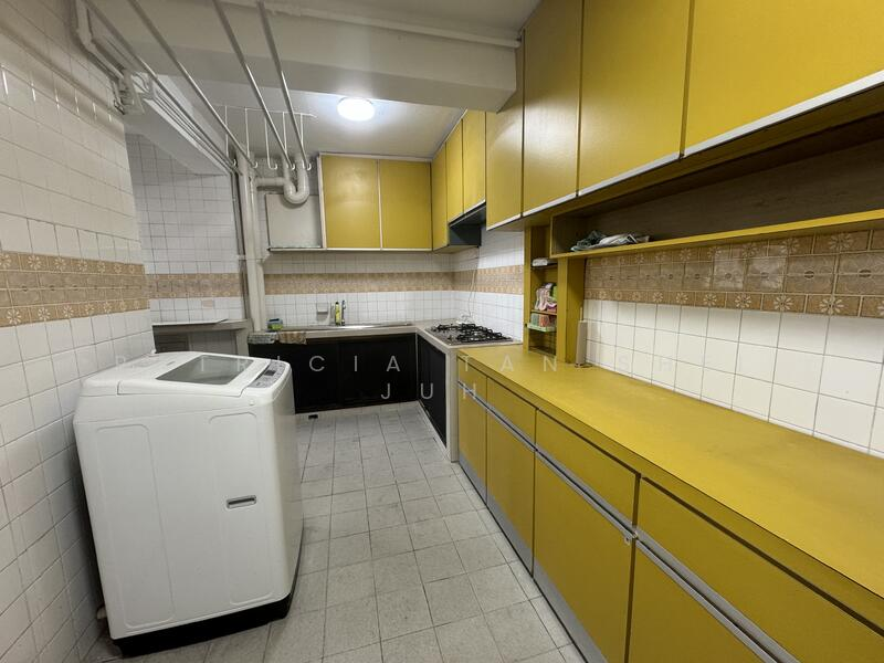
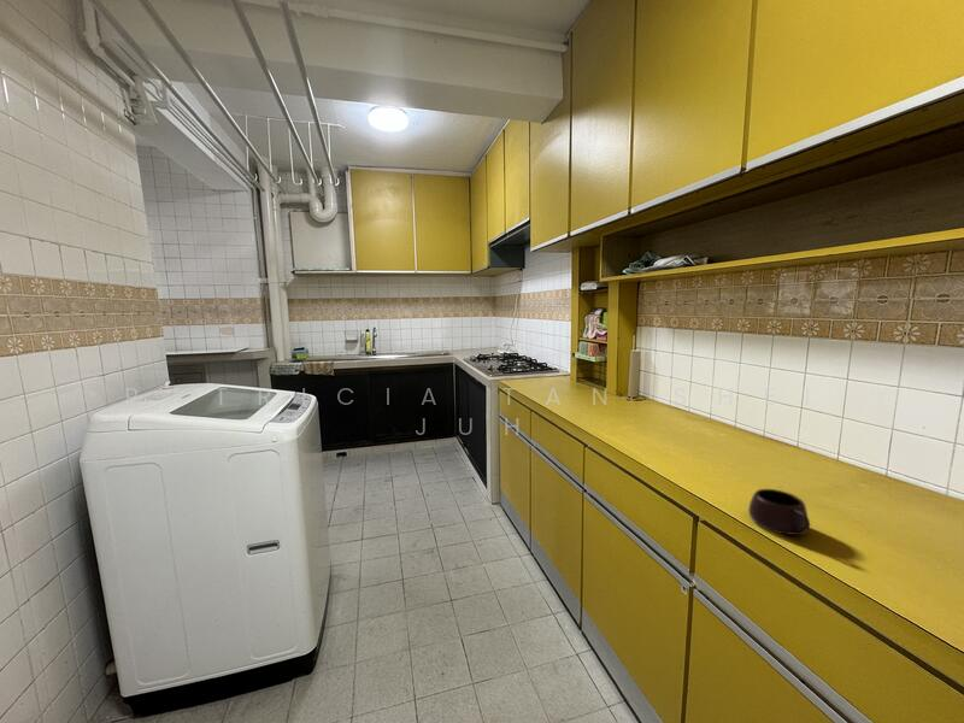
+ mug (782, 513)
